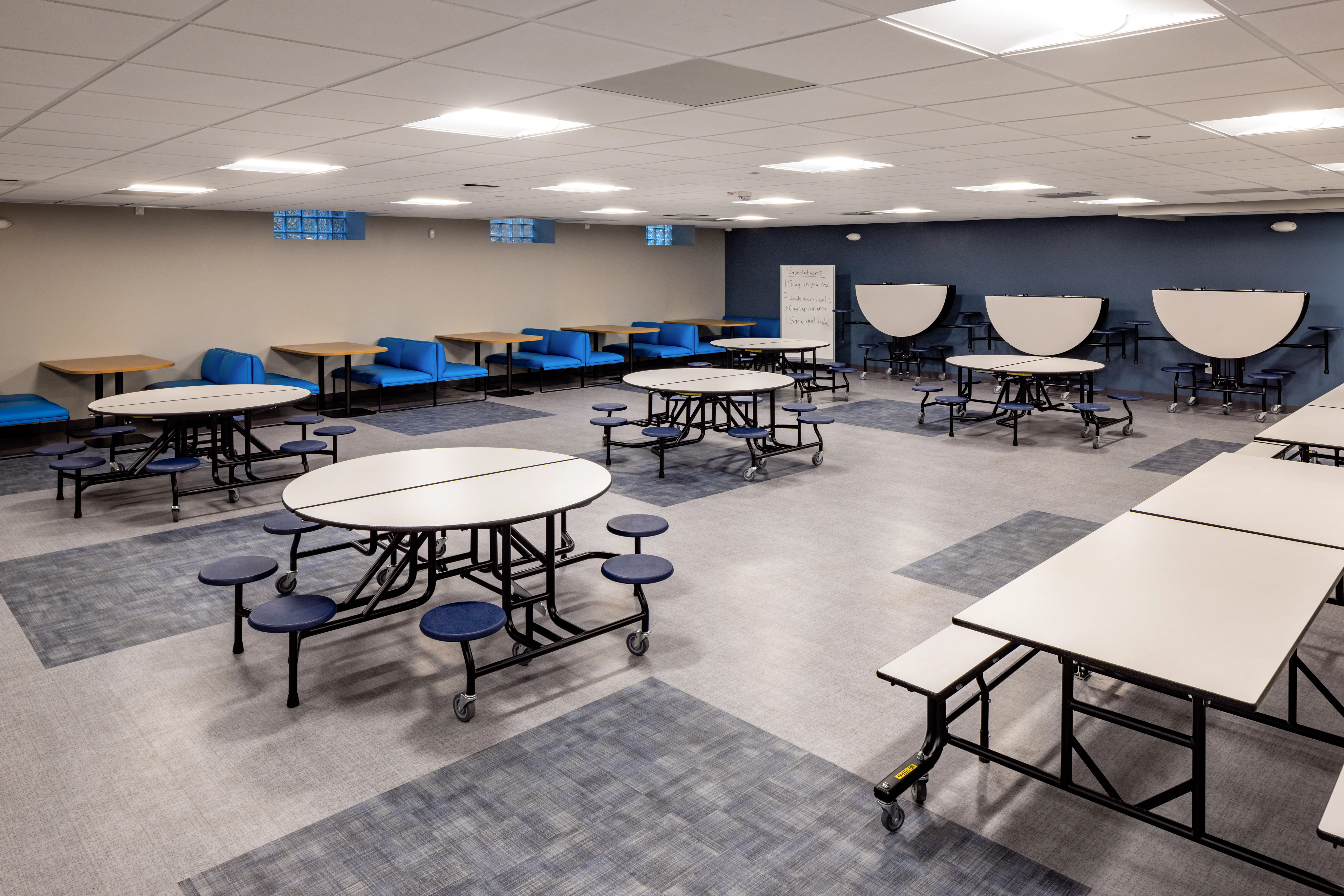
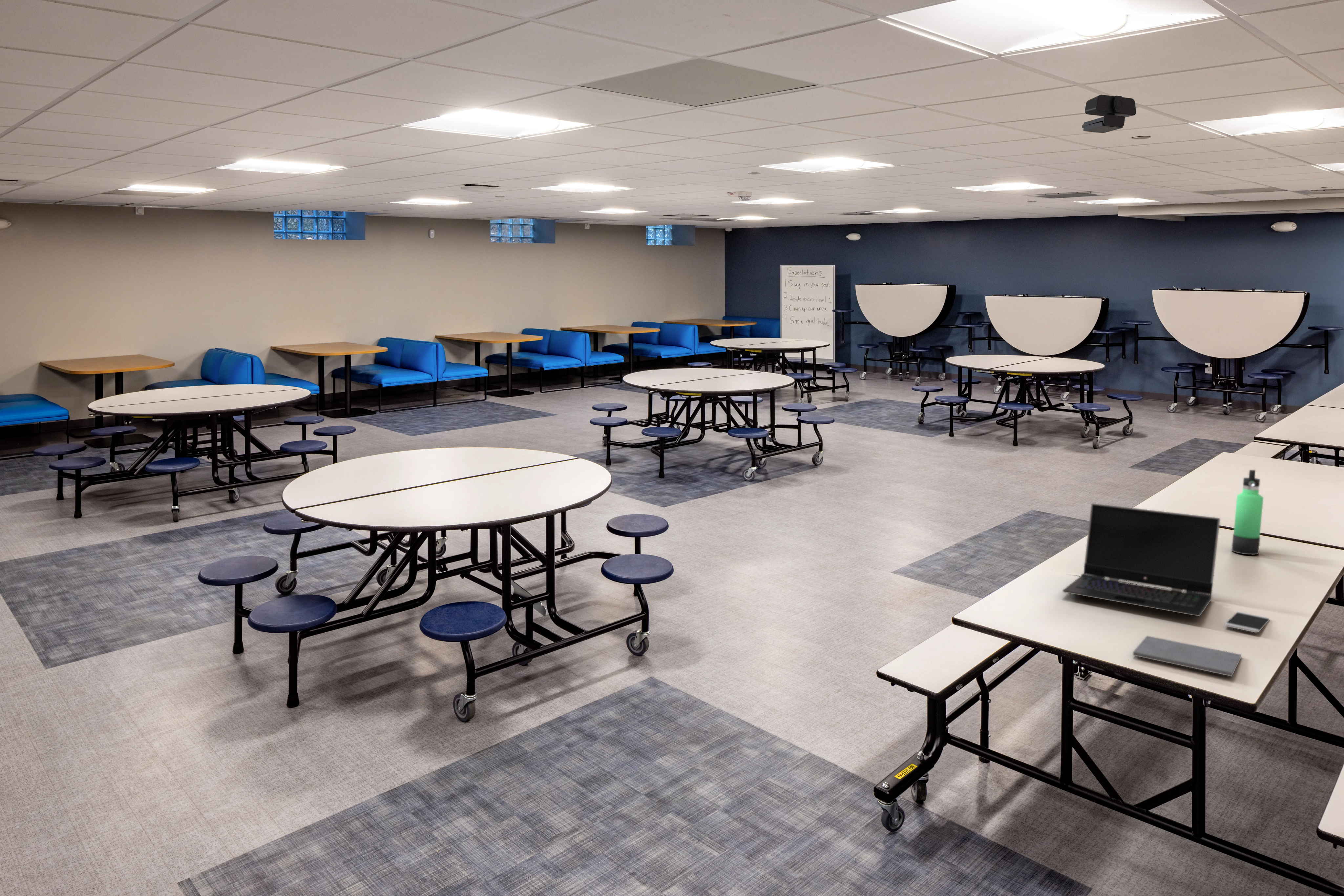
+ thermos bottle (1249, 511)
+ smartphone (1247, 622)
+ security camera (1109, 113)
+ notepad (1187, 655)
+ laptop computer (1141, 557)
